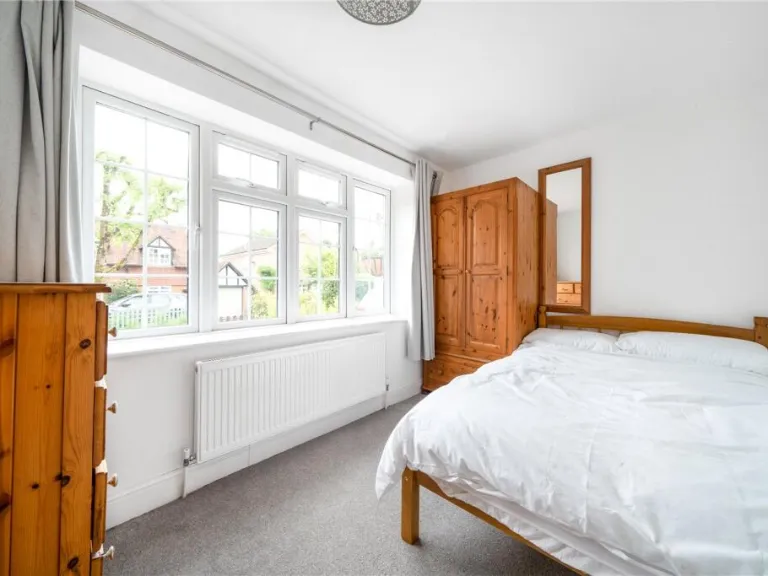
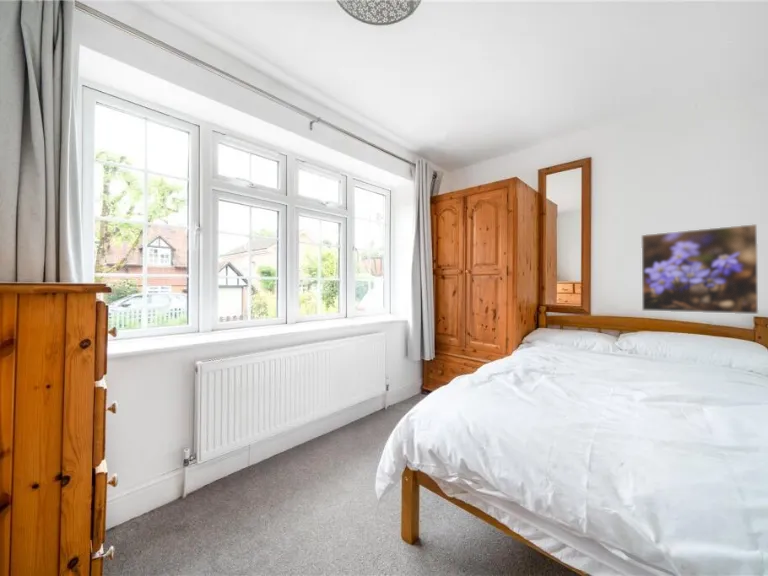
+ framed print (694, 271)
